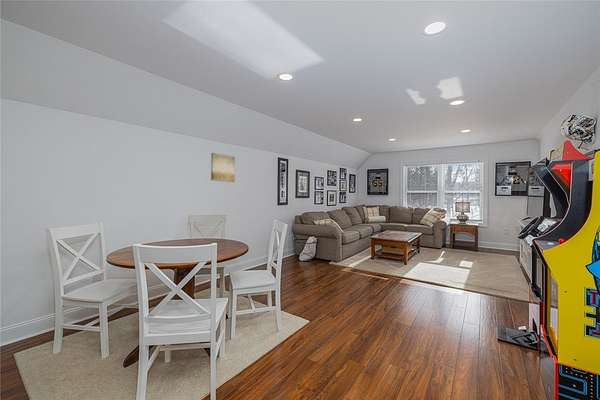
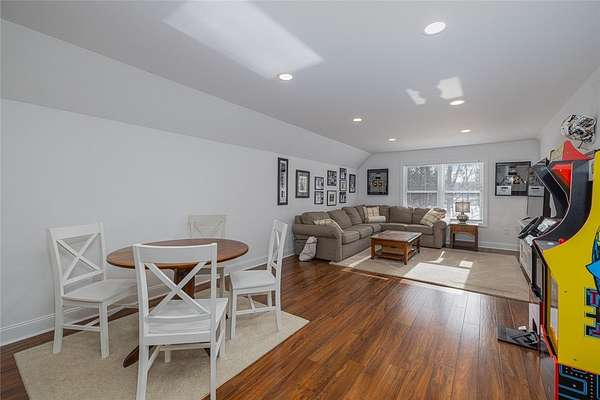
- wall art (223, 168)
